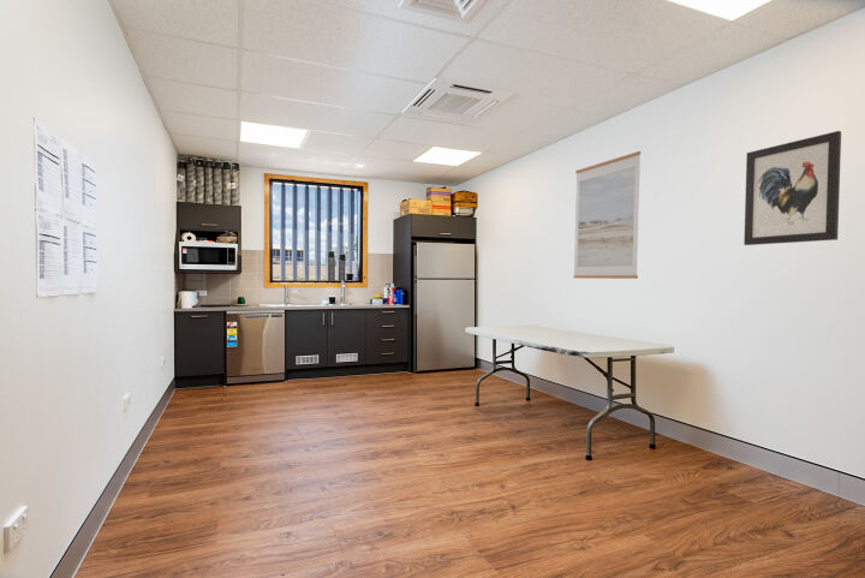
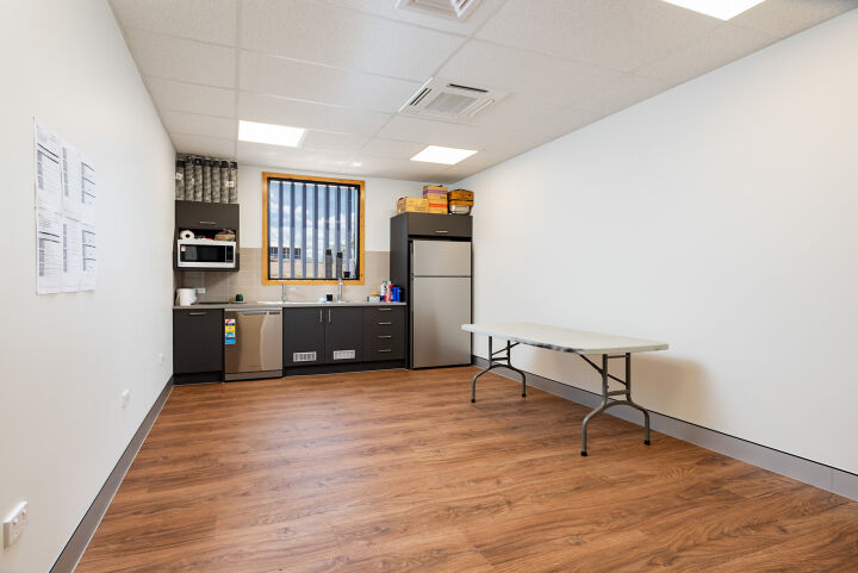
- wall art (603, 220)
- wall art (788, 192)
